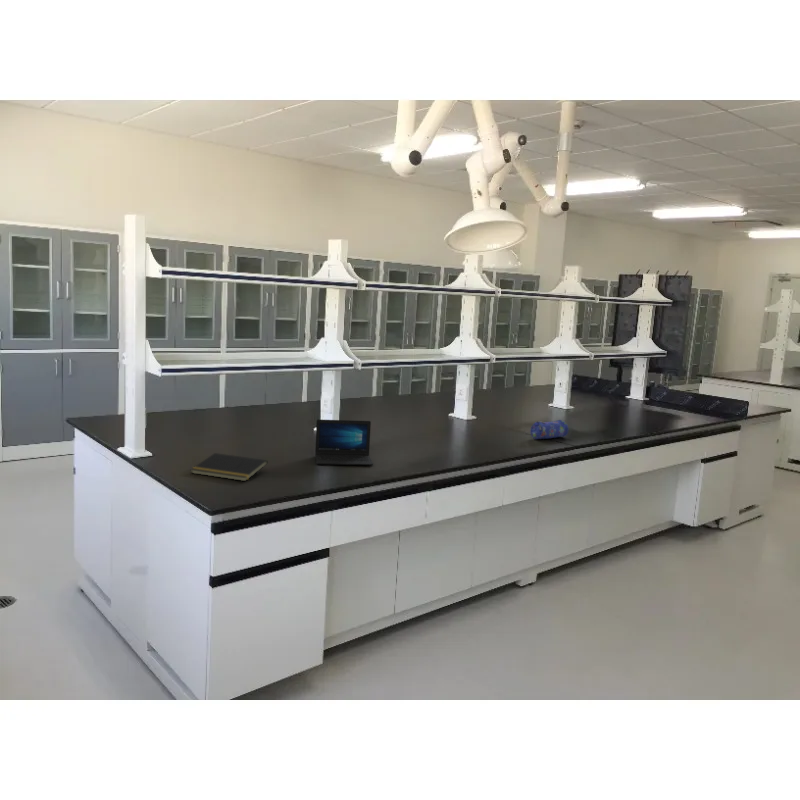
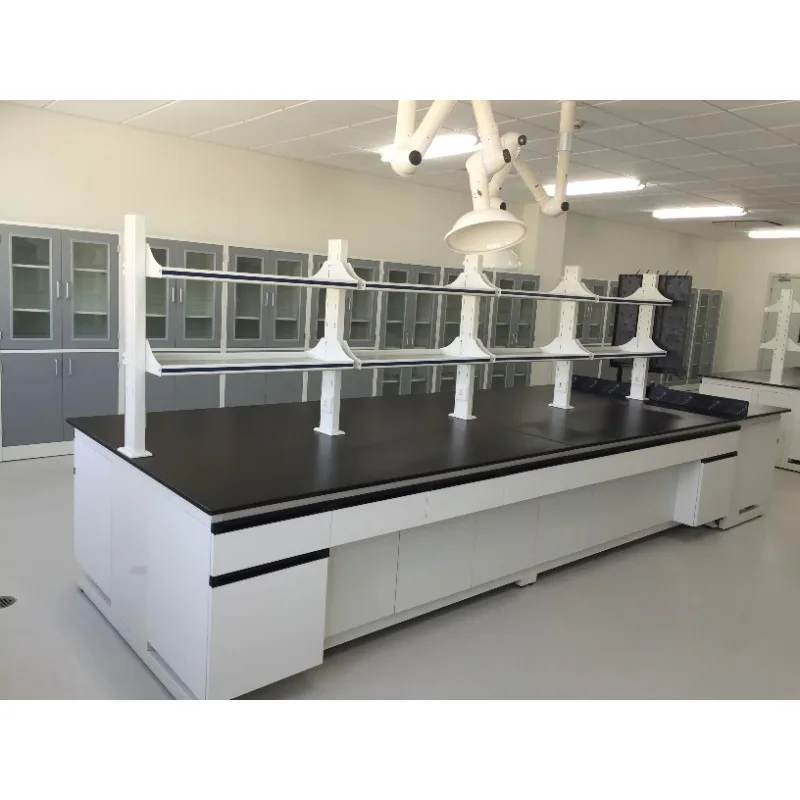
- laptop (344, 442)
- pencil case (549, 429)
- notepad (229, 466)
